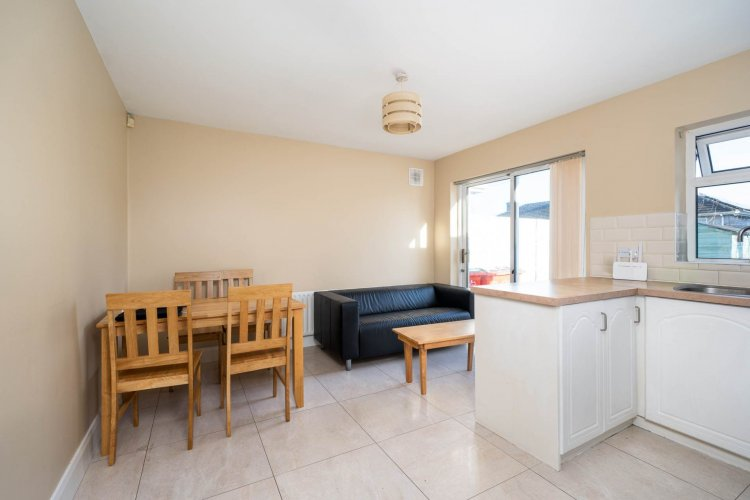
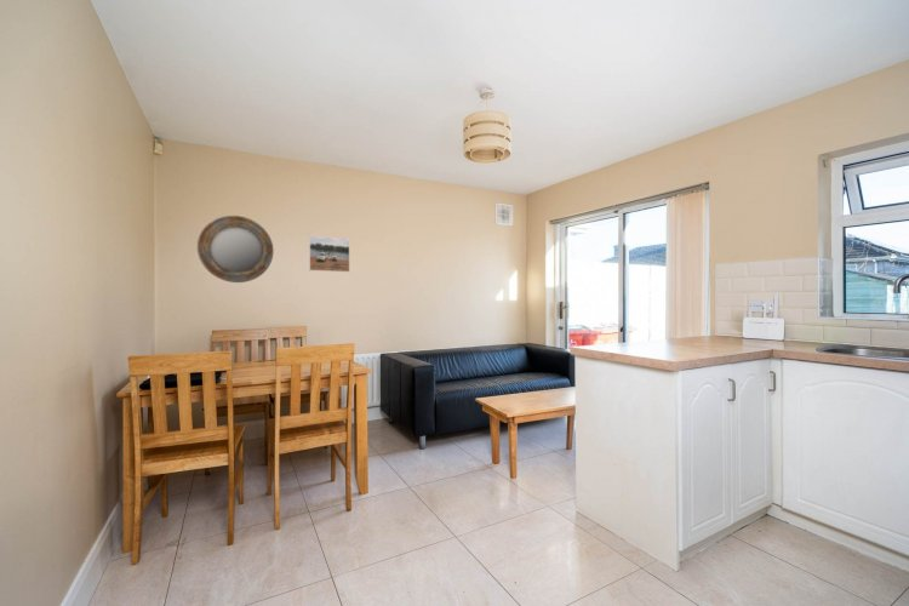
+ home mirror (236, 248)
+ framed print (330, 255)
